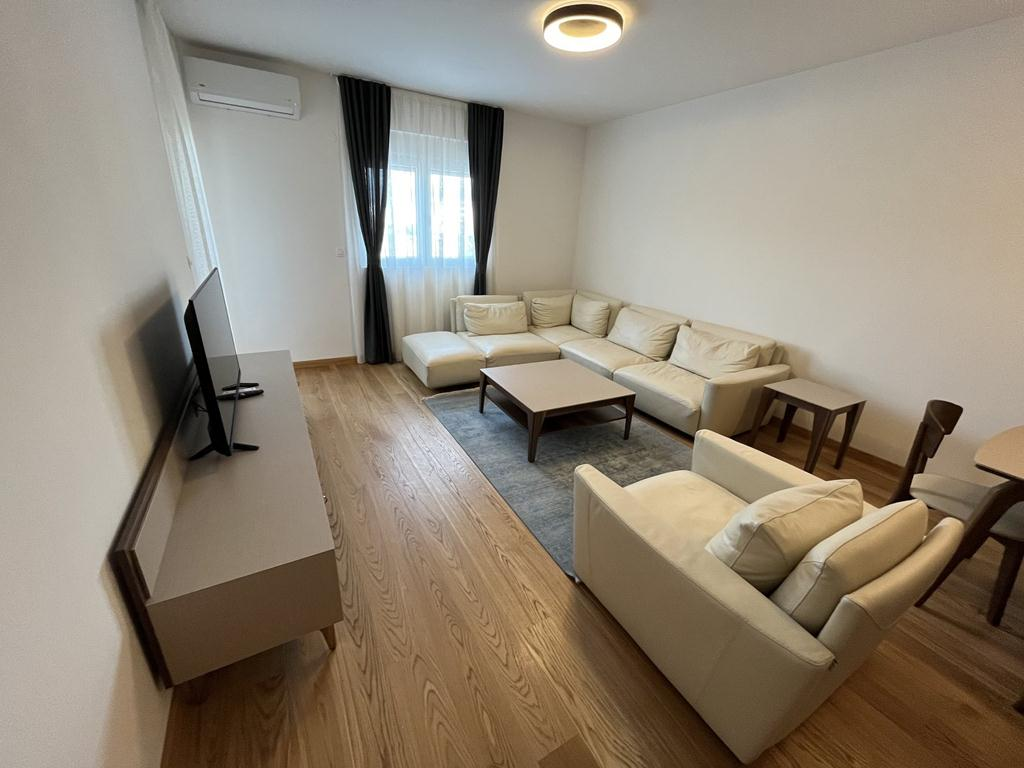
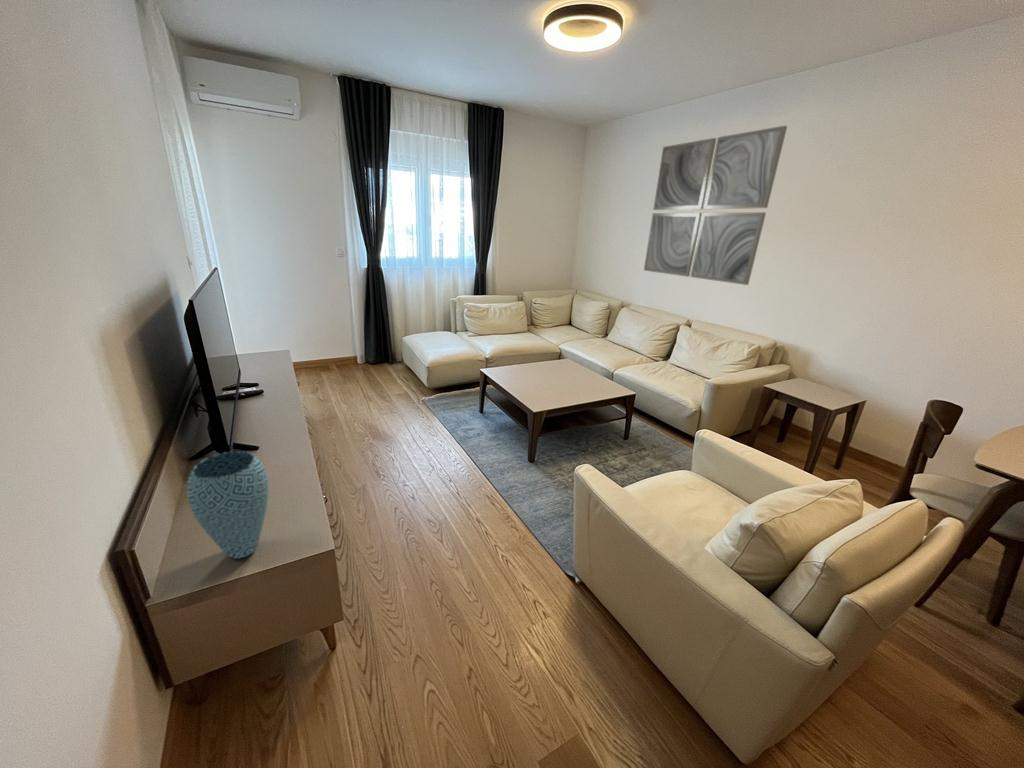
+ wall art (703, 213)
+ vase (234, 509)
